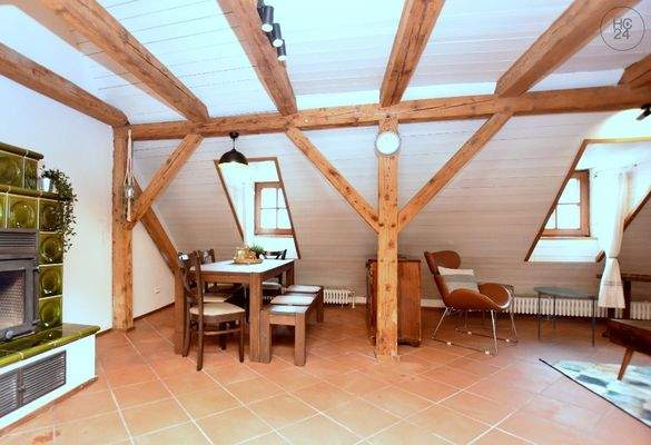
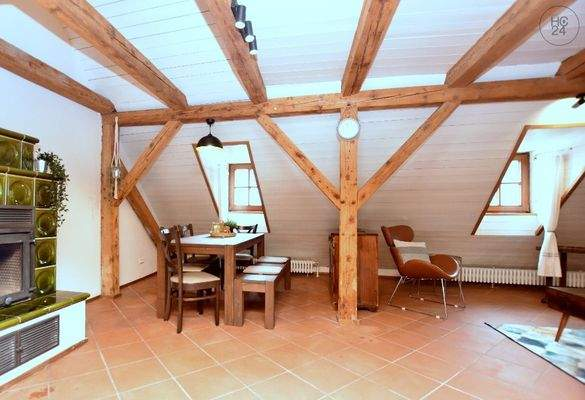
- side table (560, 319)
